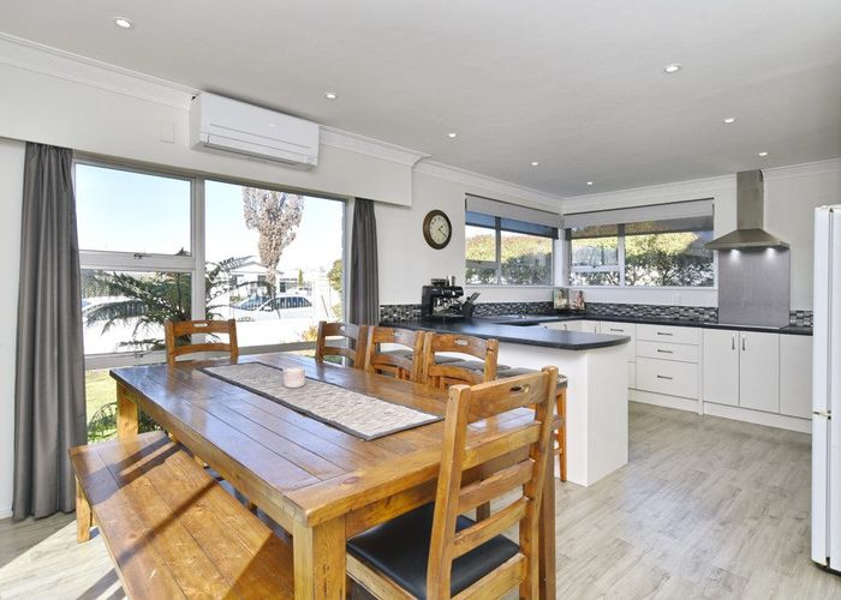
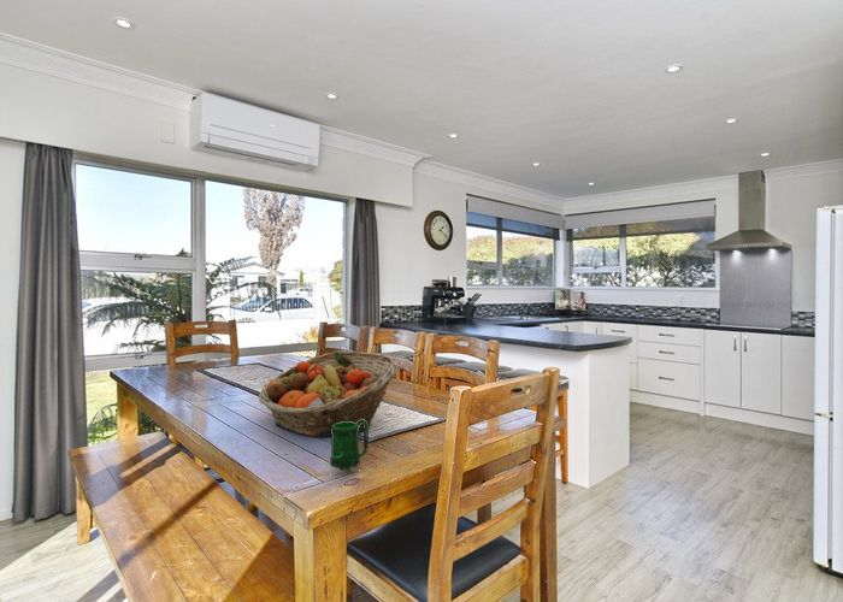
+ mug (350, 447)
+ fruit basket (329, 389)
